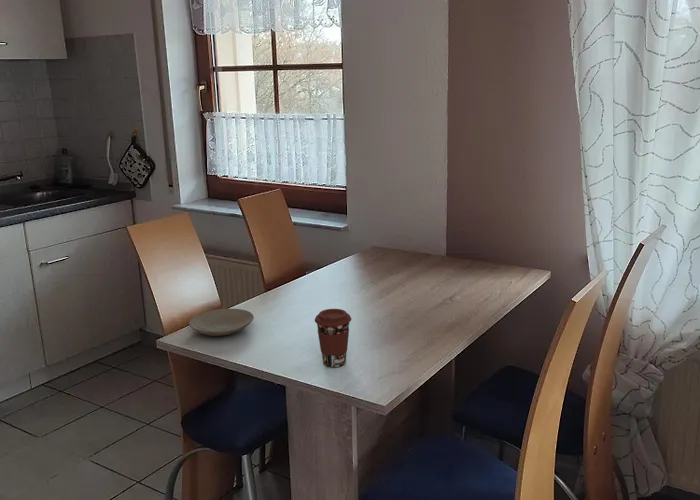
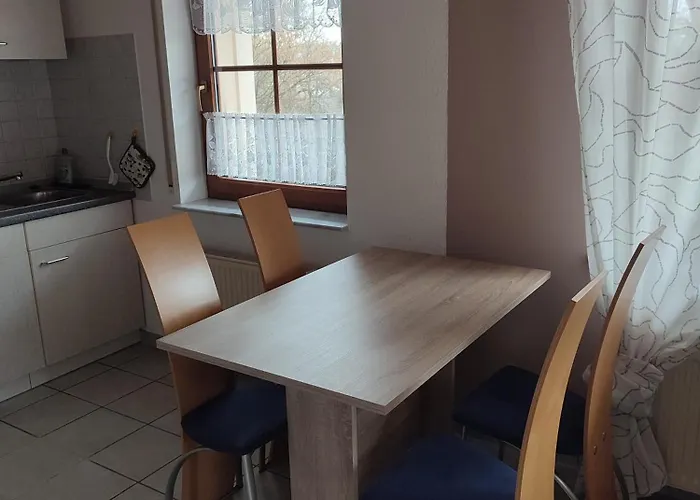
- coffee cup (333, 338)
- plate (221, 324)
